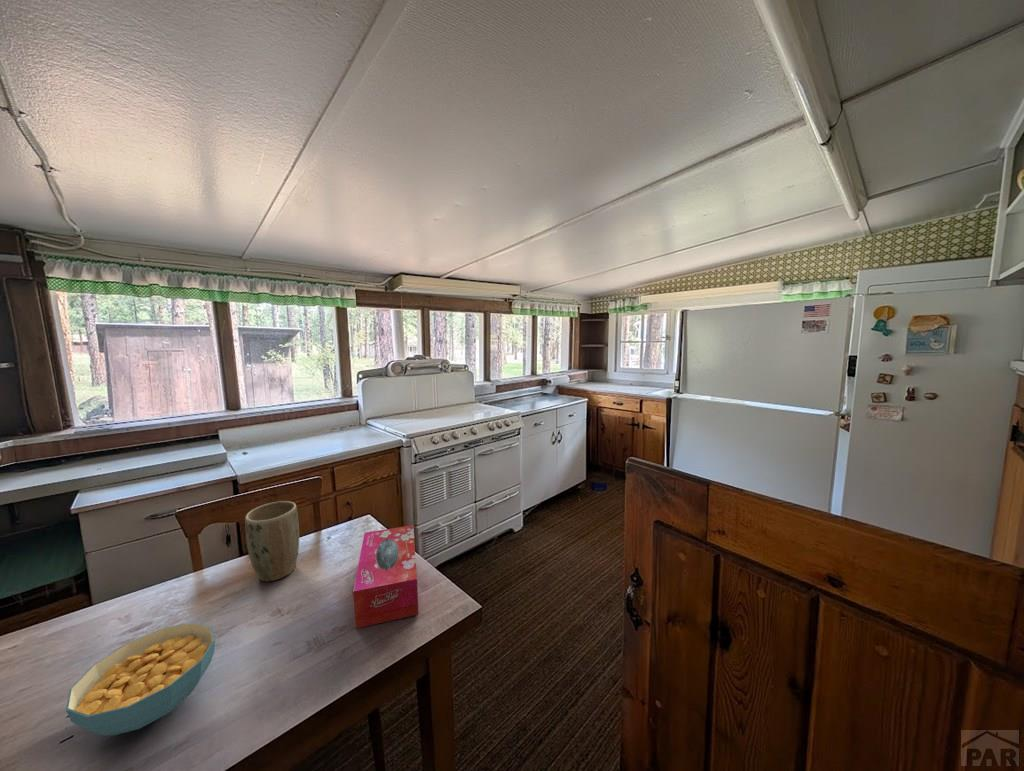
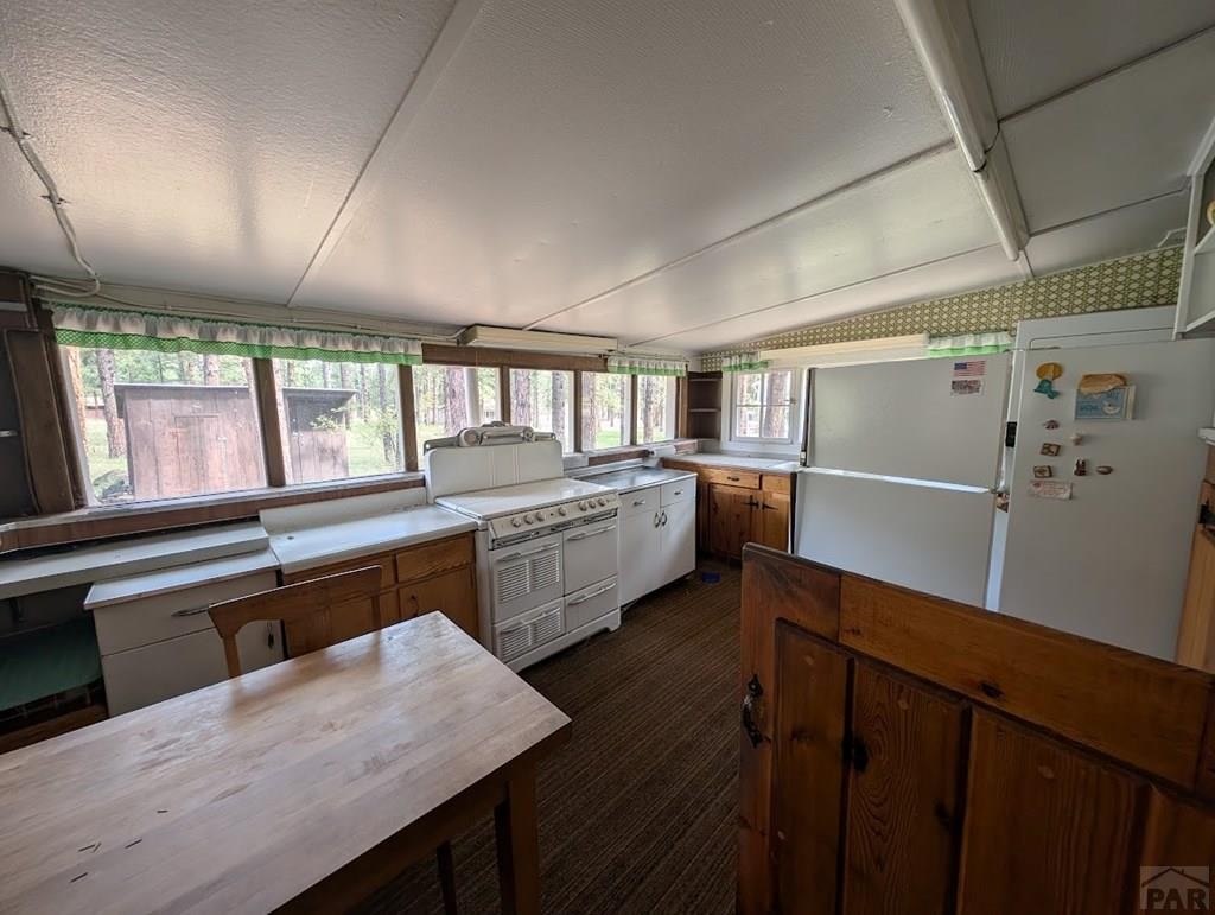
- tissue box (388, 569)
- plant pot (274, 541)
- cereal bowl (151, 685)
